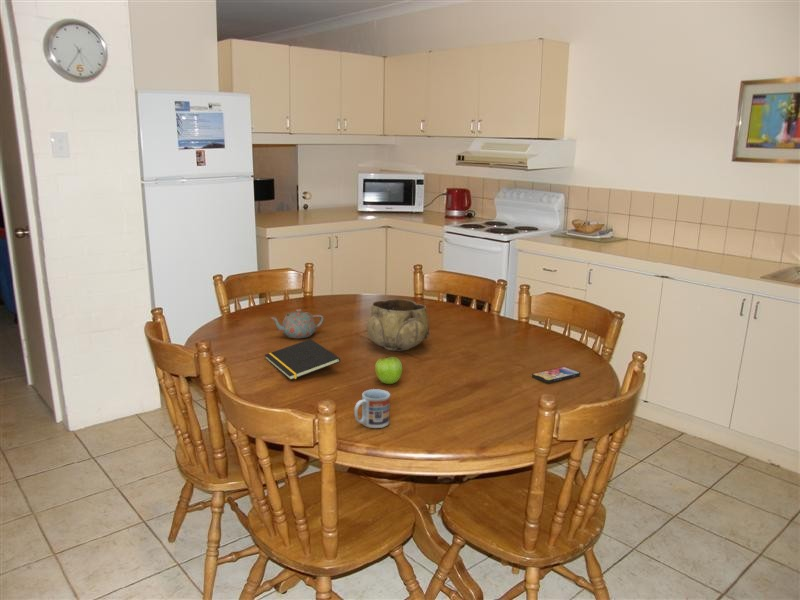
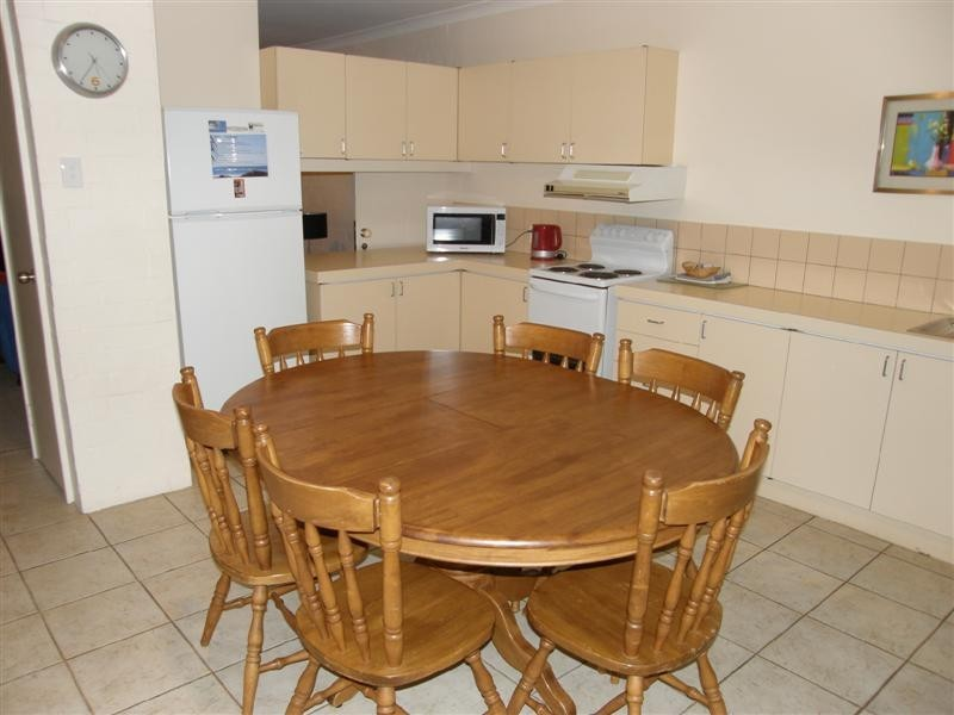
- fruit (388, 369)
- smartphone (556, 374)
- decorative bowl (397, 325)
- cup (371, 409)
- notepad (301, 358)
- teapot (297, 322)
